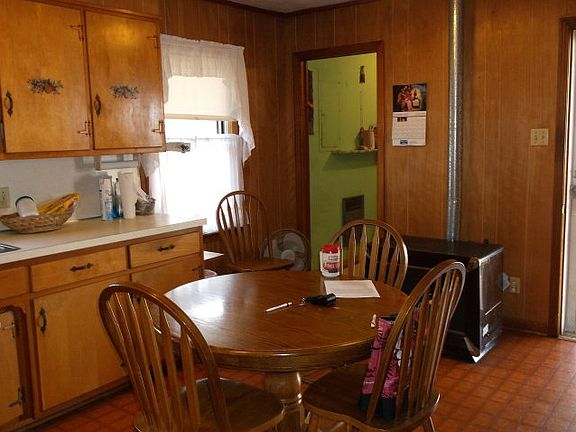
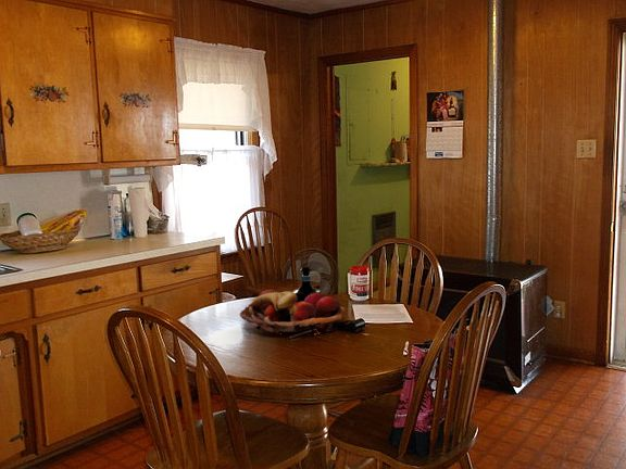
+ fruit basket (291, 309)
+ tequila bottle (305, 284)
